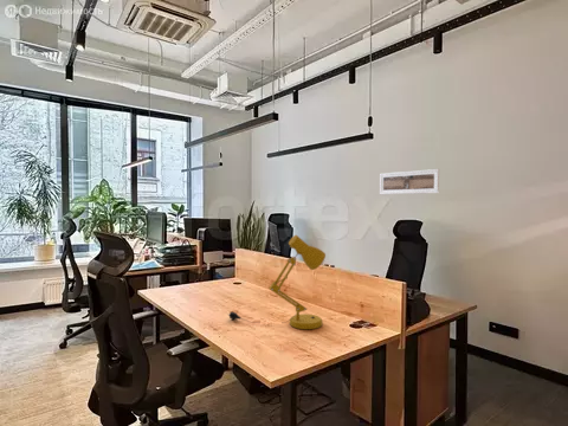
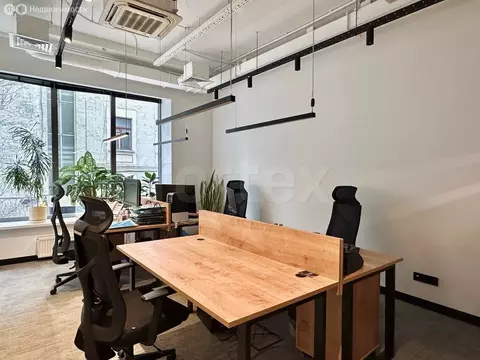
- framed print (407, 182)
- desk lamp (277, 278)
